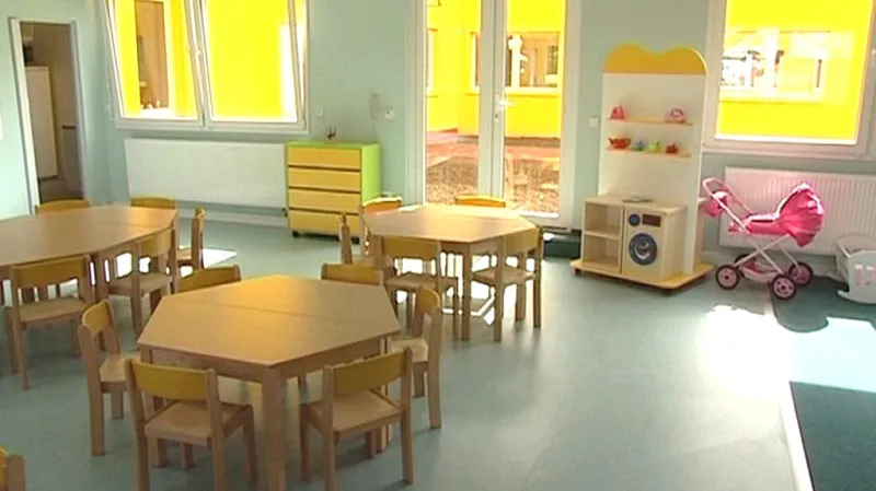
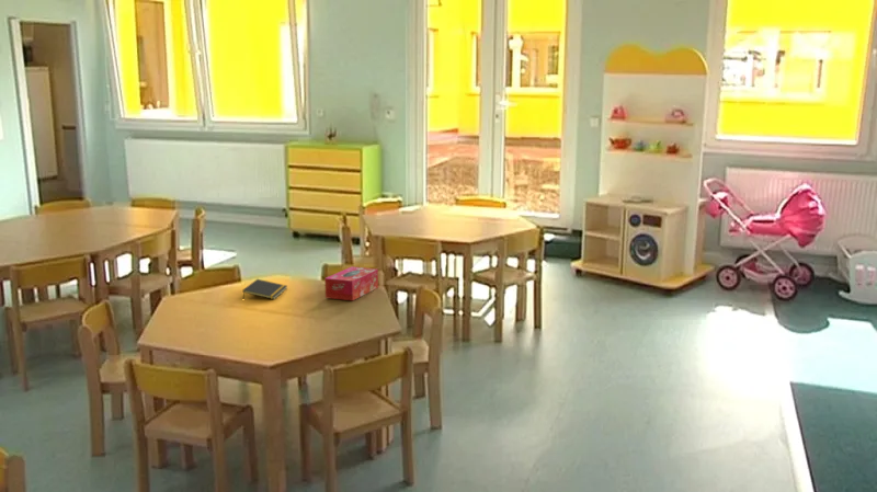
+ tissue box (352, 283)
+ notepad (265, 288)
